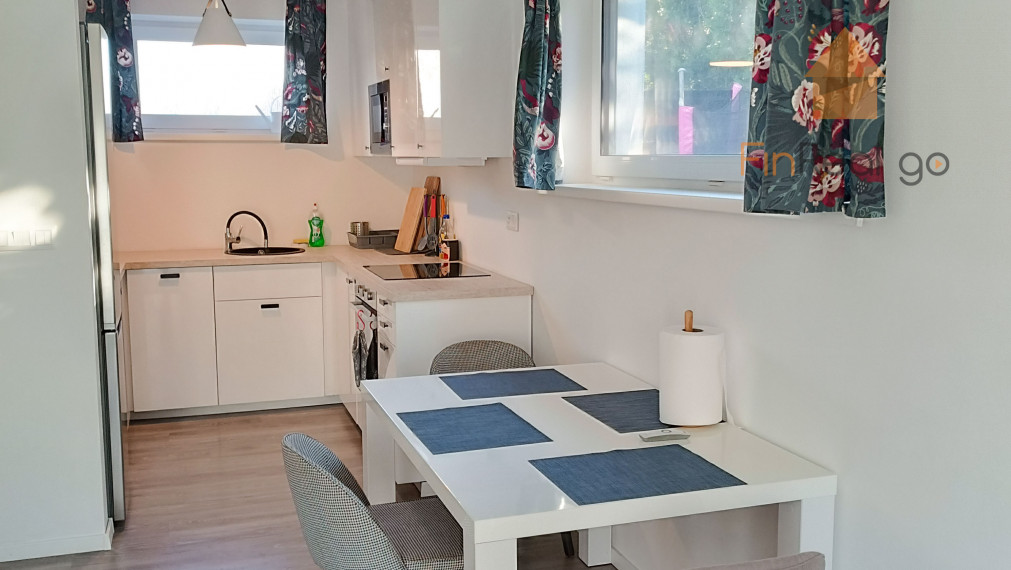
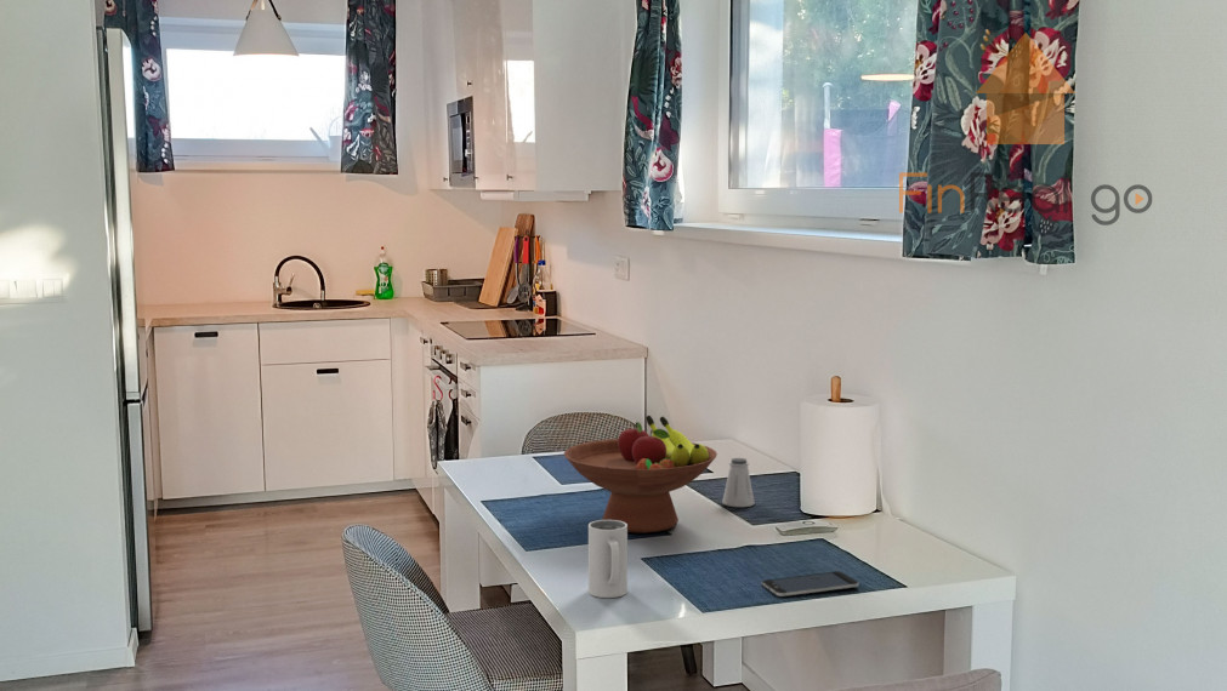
+ mug (609, 560)
+ smartphone (810, 583)
+ saltshaker (738, 481)
+ fruit bowl (640, 474)
